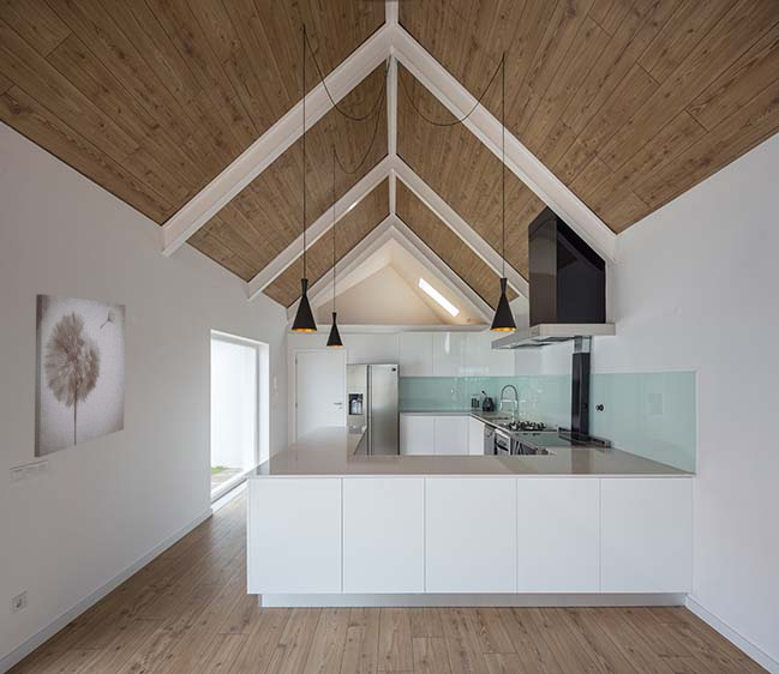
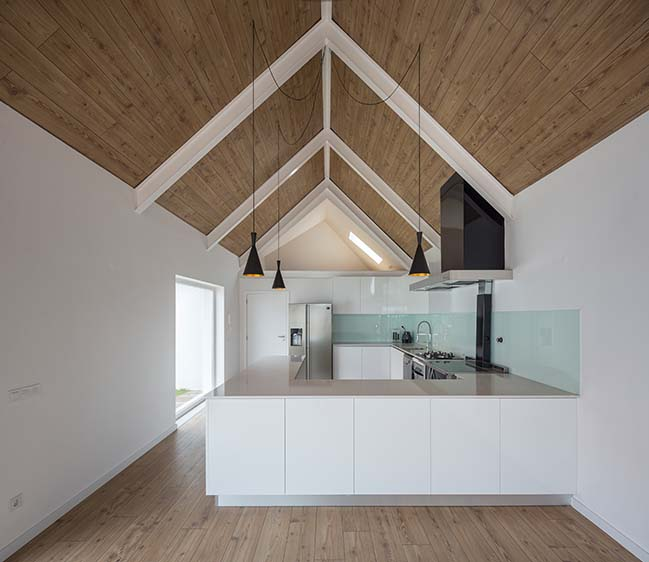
- wall art (85, 371)
